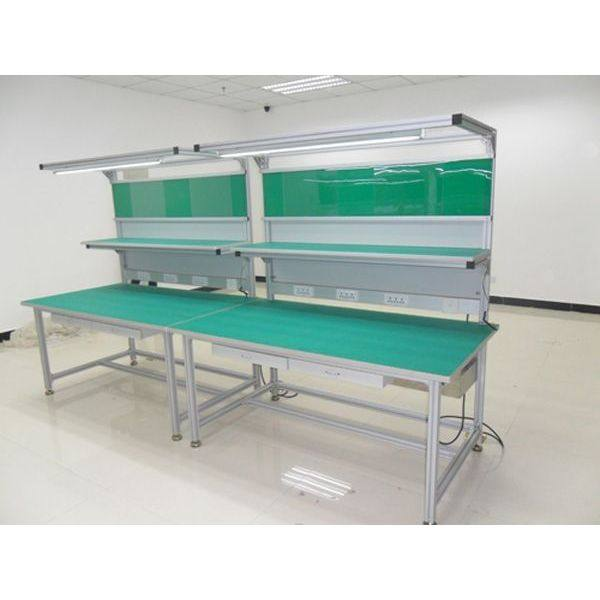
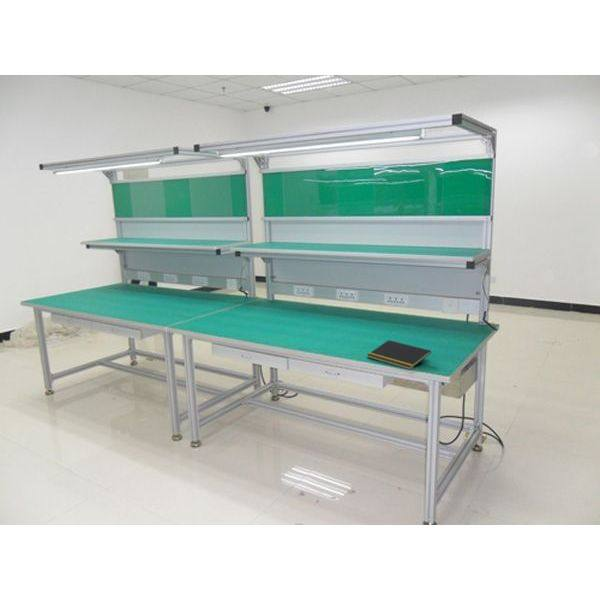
+ notepad (398, 354)
